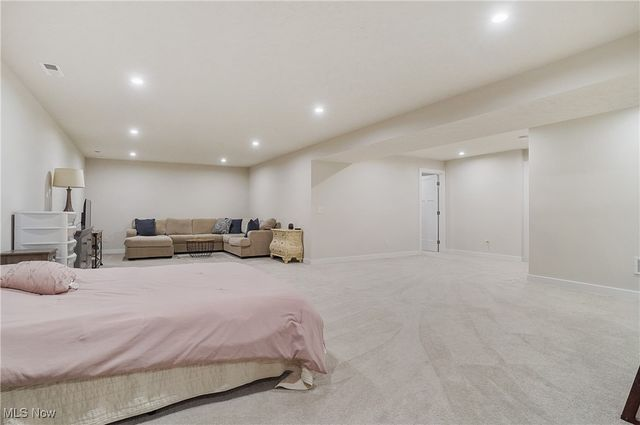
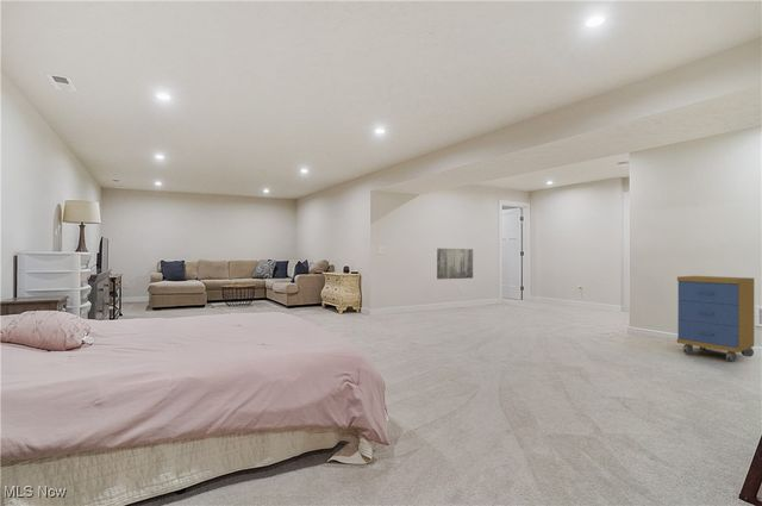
+ wall art (455, 263)
+ storage cabinet (714, 316)
